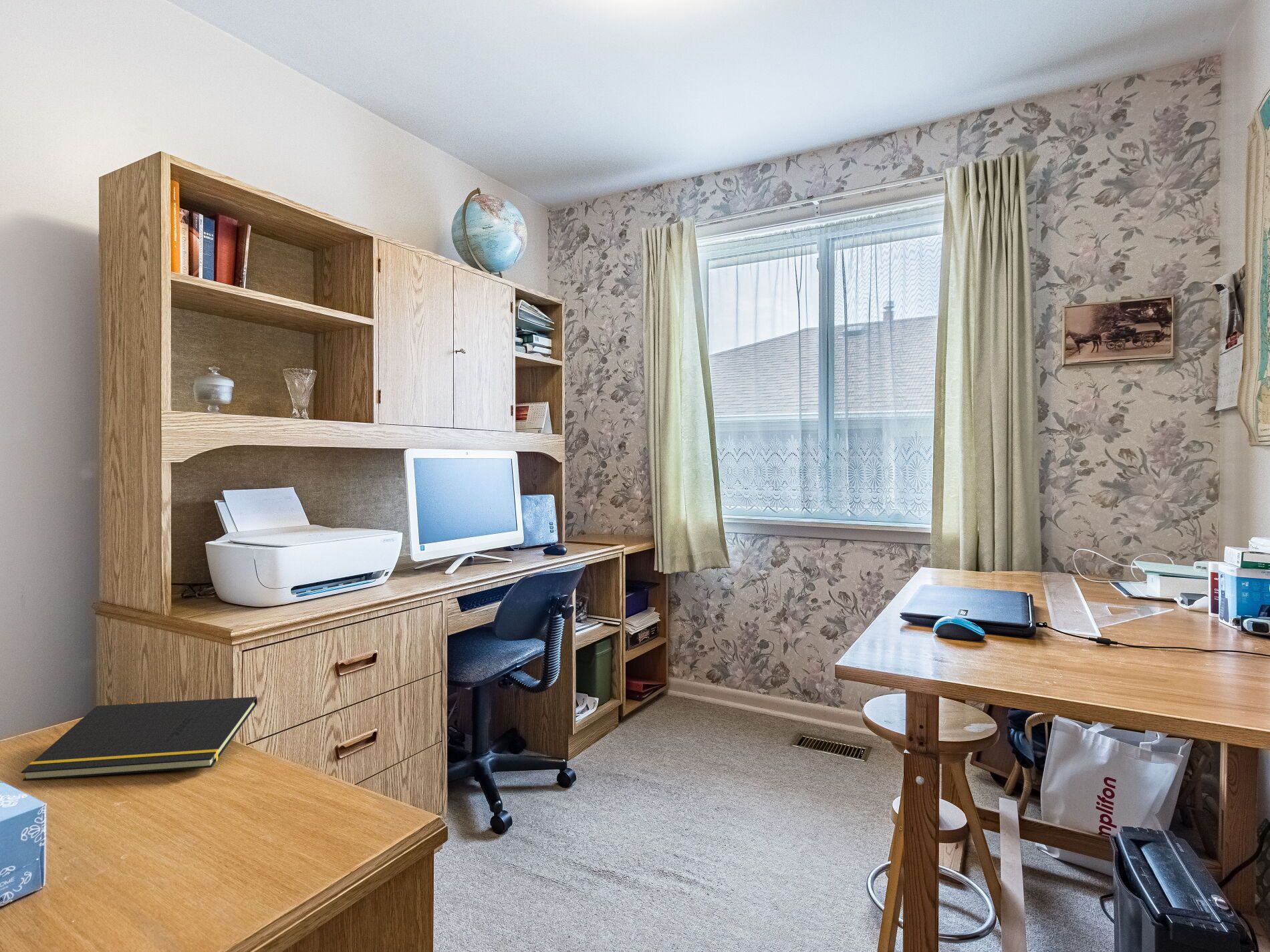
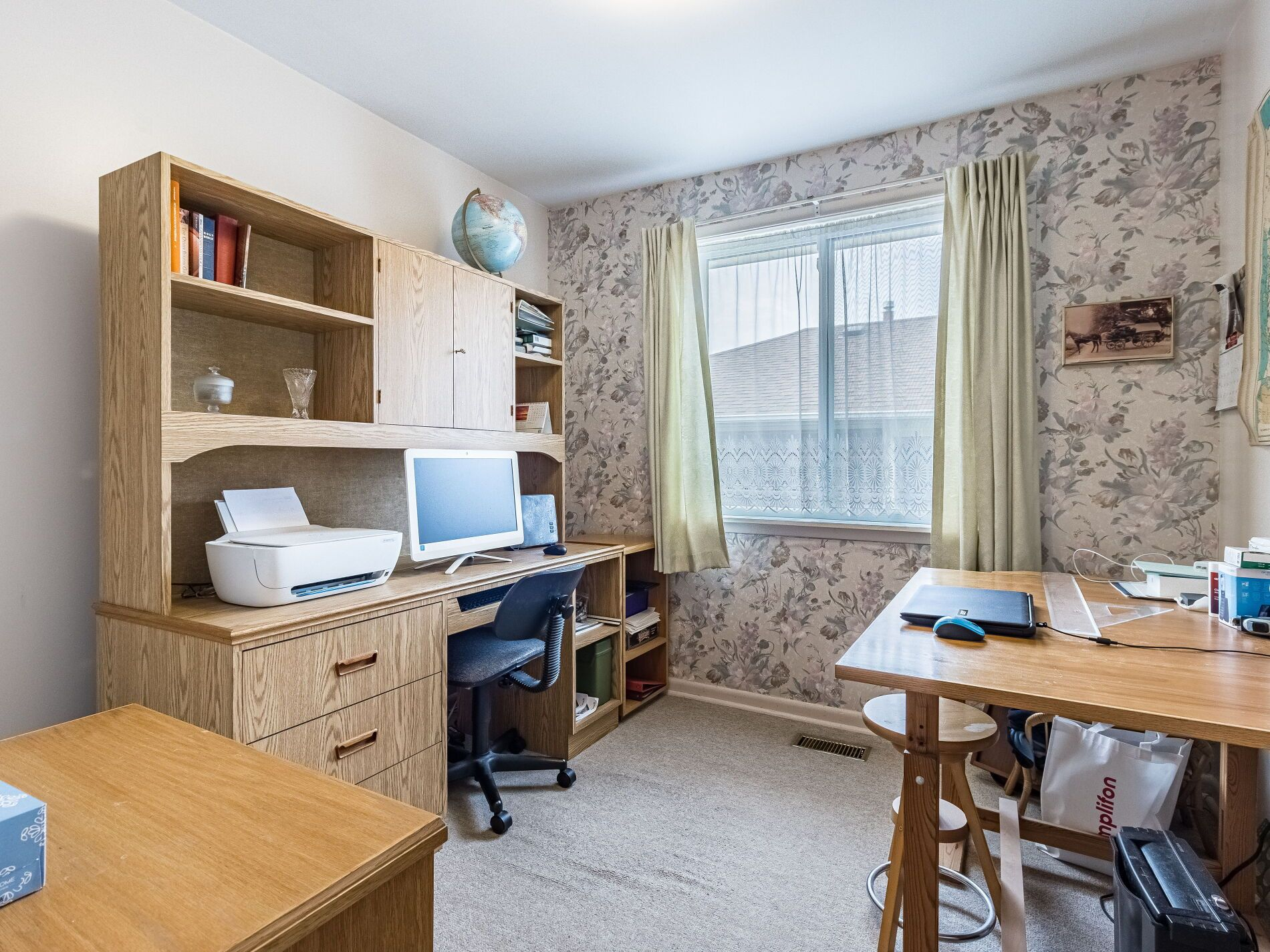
- notepad (151, 734)
